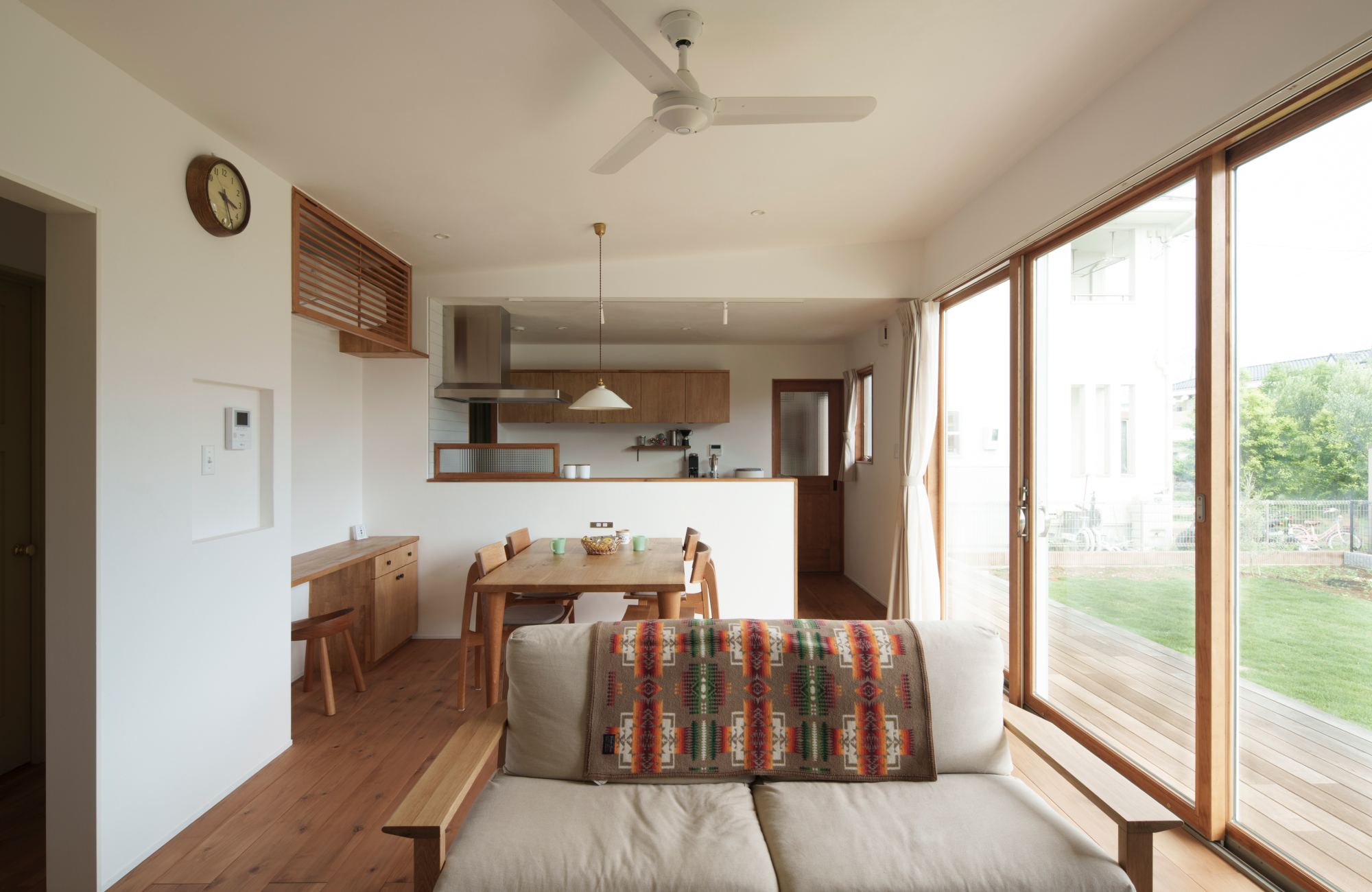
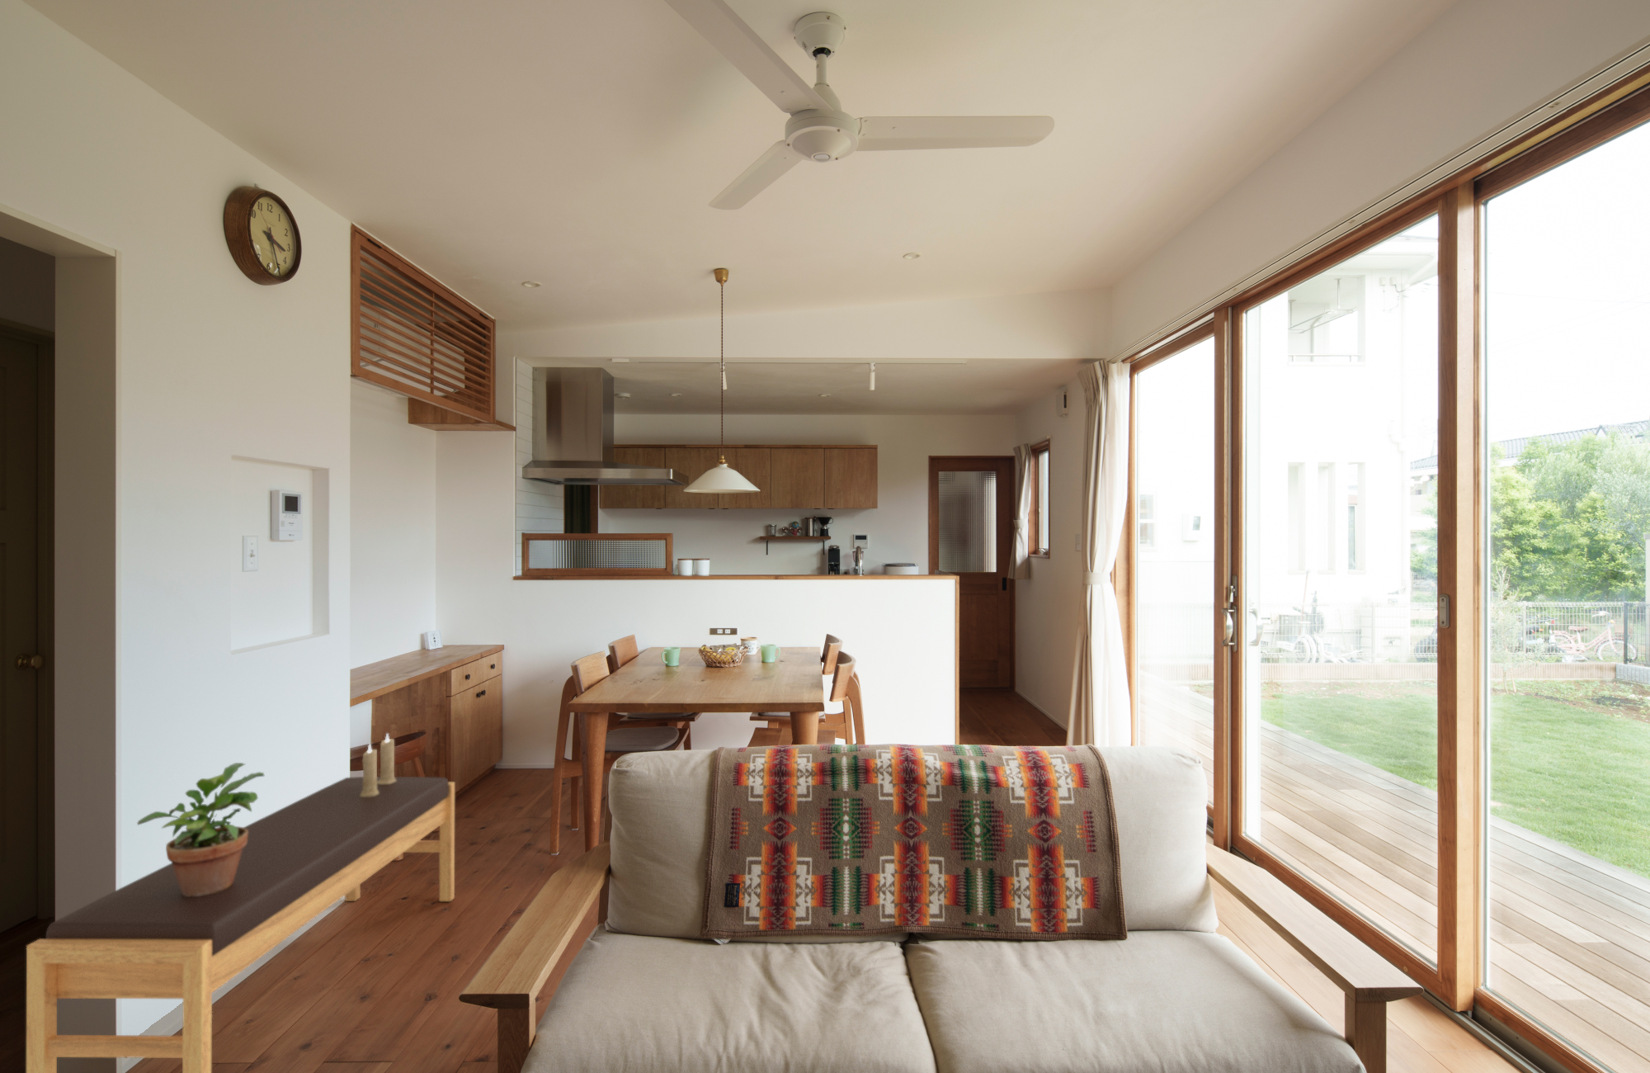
+ candle (376, 761)
+ potted plant (204, 825)
+ bench (293, 909)
